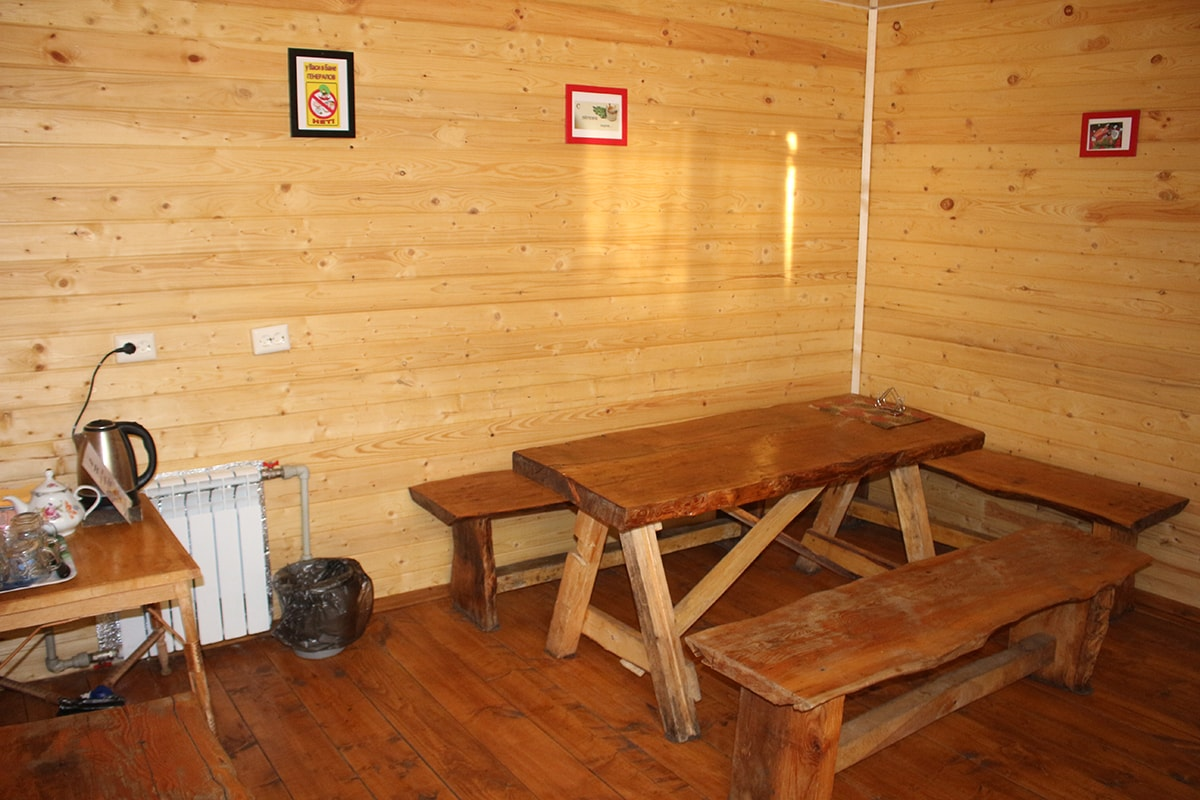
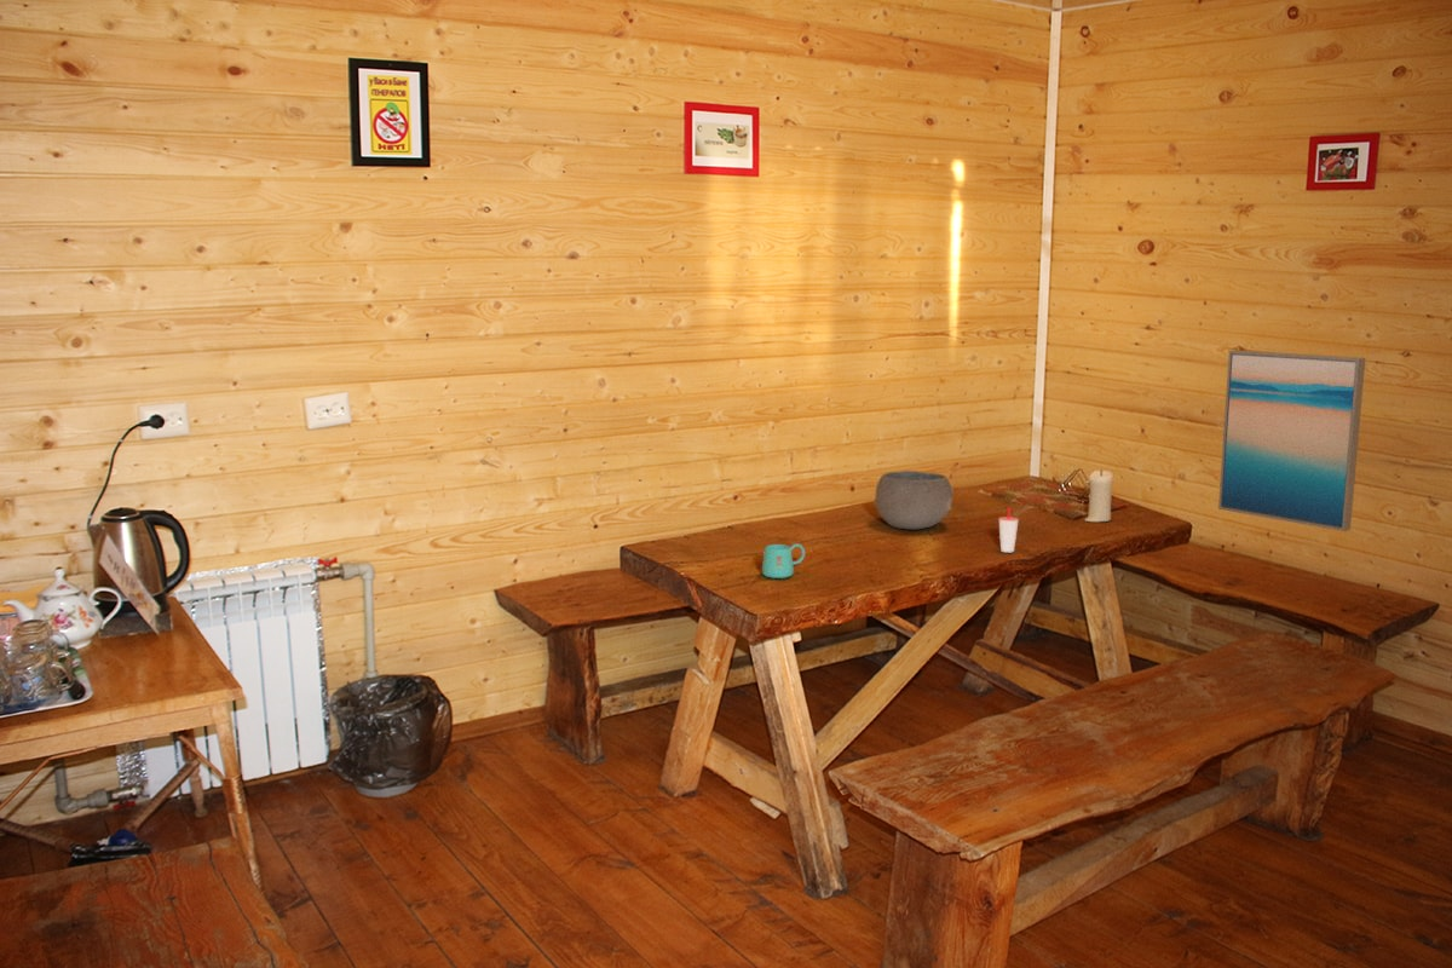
+ mug (784, 559)
+ wall art (1287, 437)
+ bowl (914, 500)
+ candle (1099, 495)
+ cup (1008, 529)
